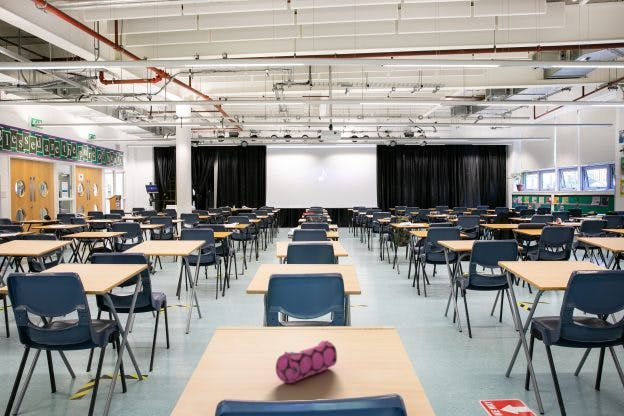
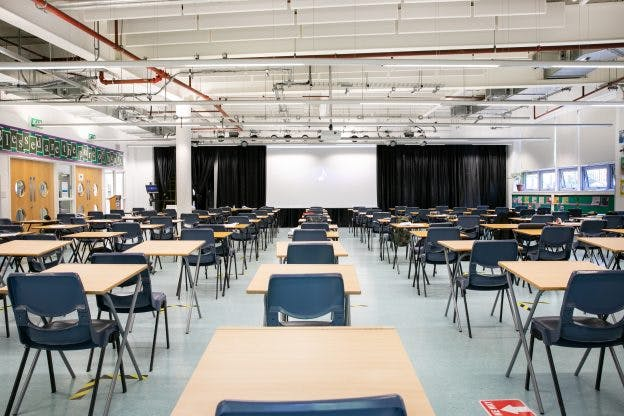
- pencil case (308, 359)
